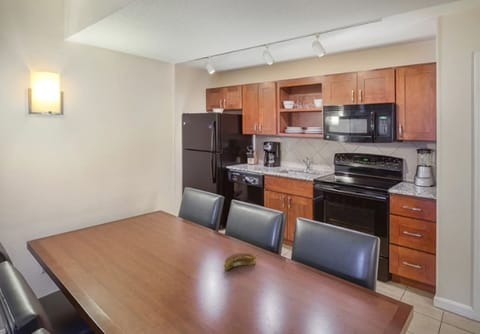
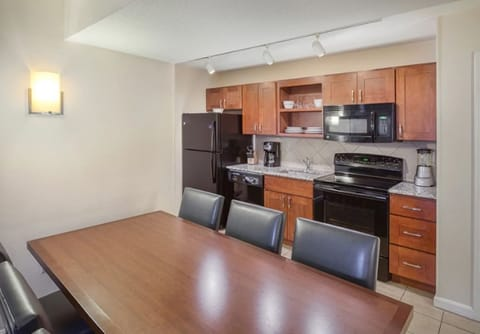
- banana (237, 261)
